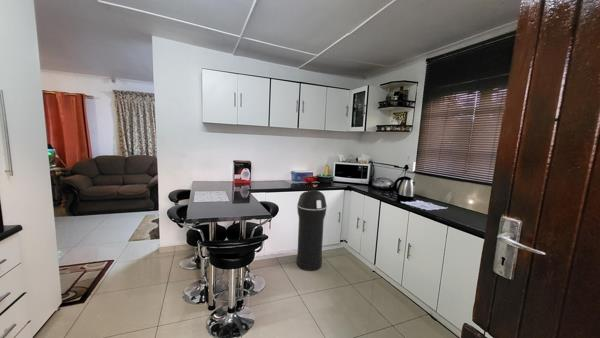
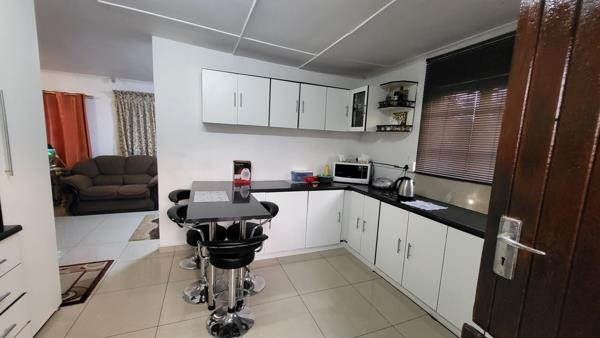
- trash can (311, 227)
